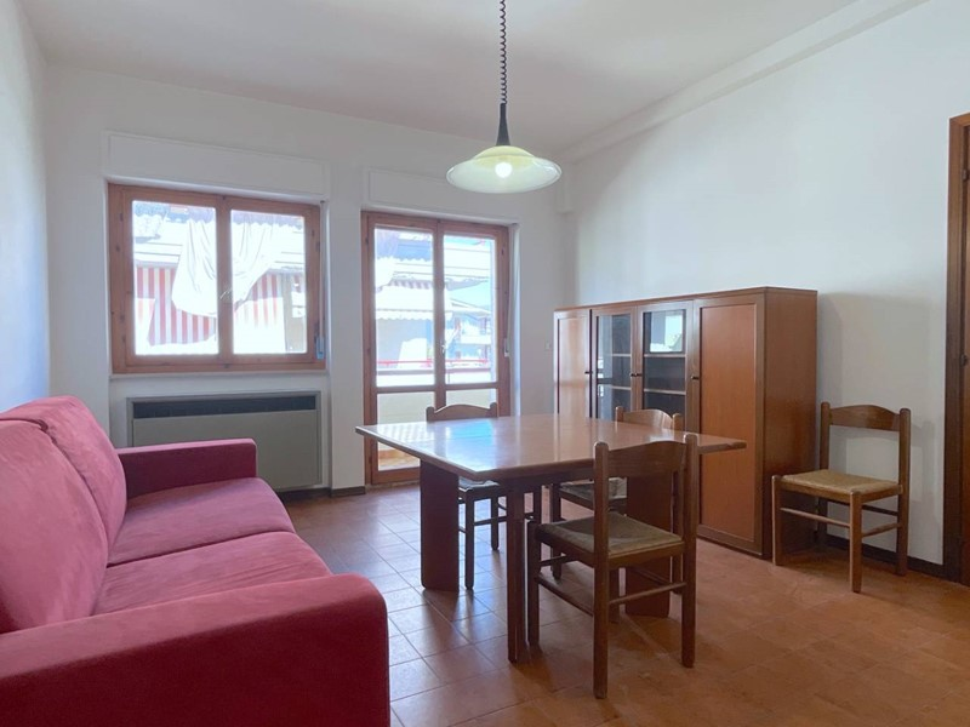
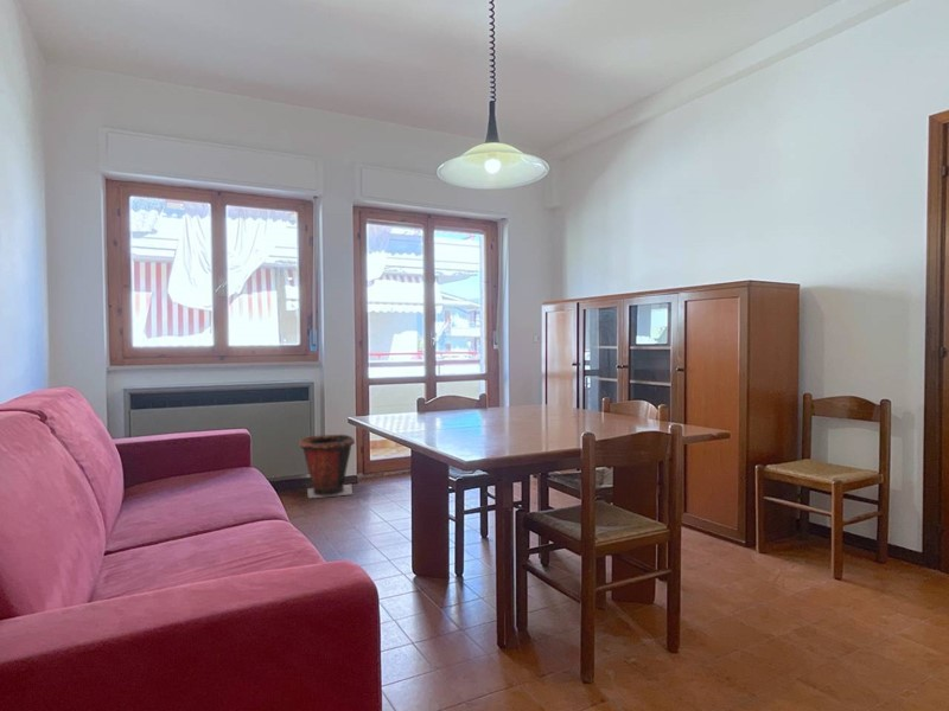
+ waste bin (329, 463)
